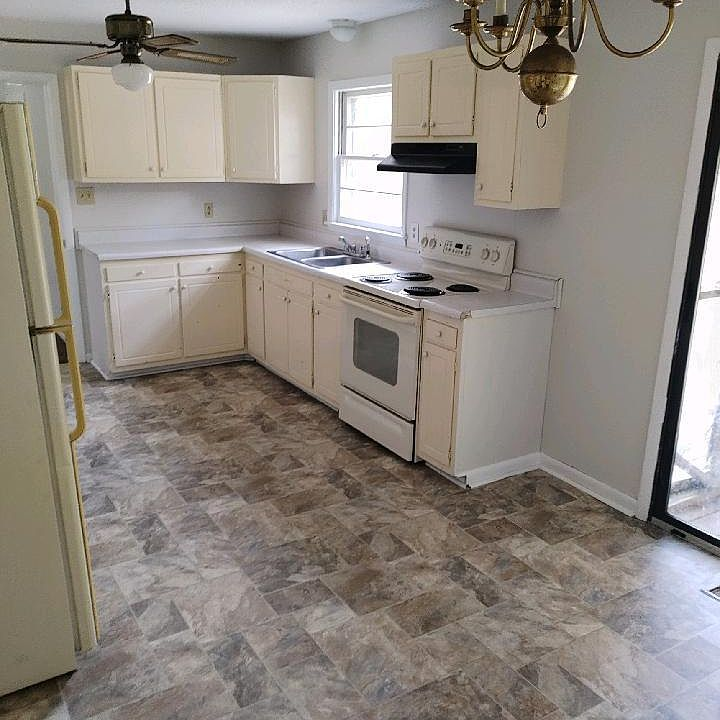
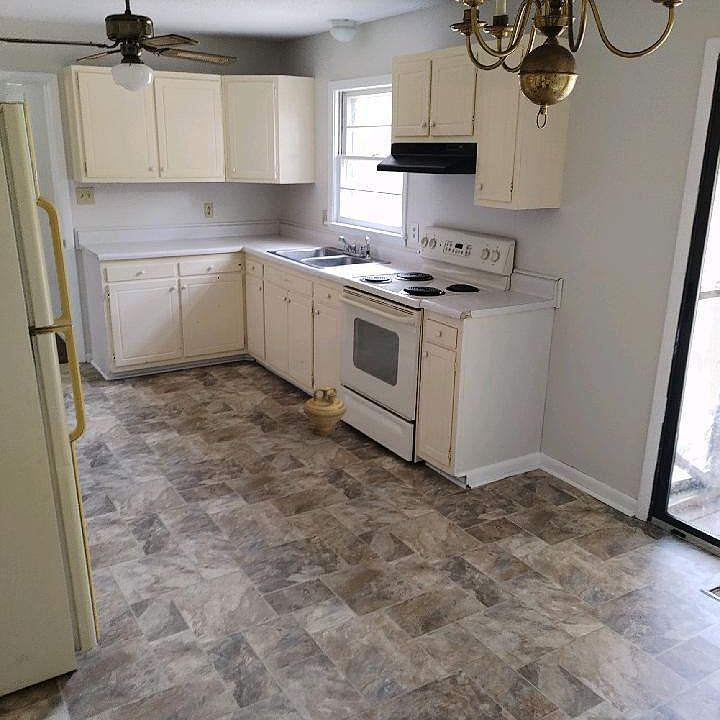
+ ceramic jug (324, 409)
